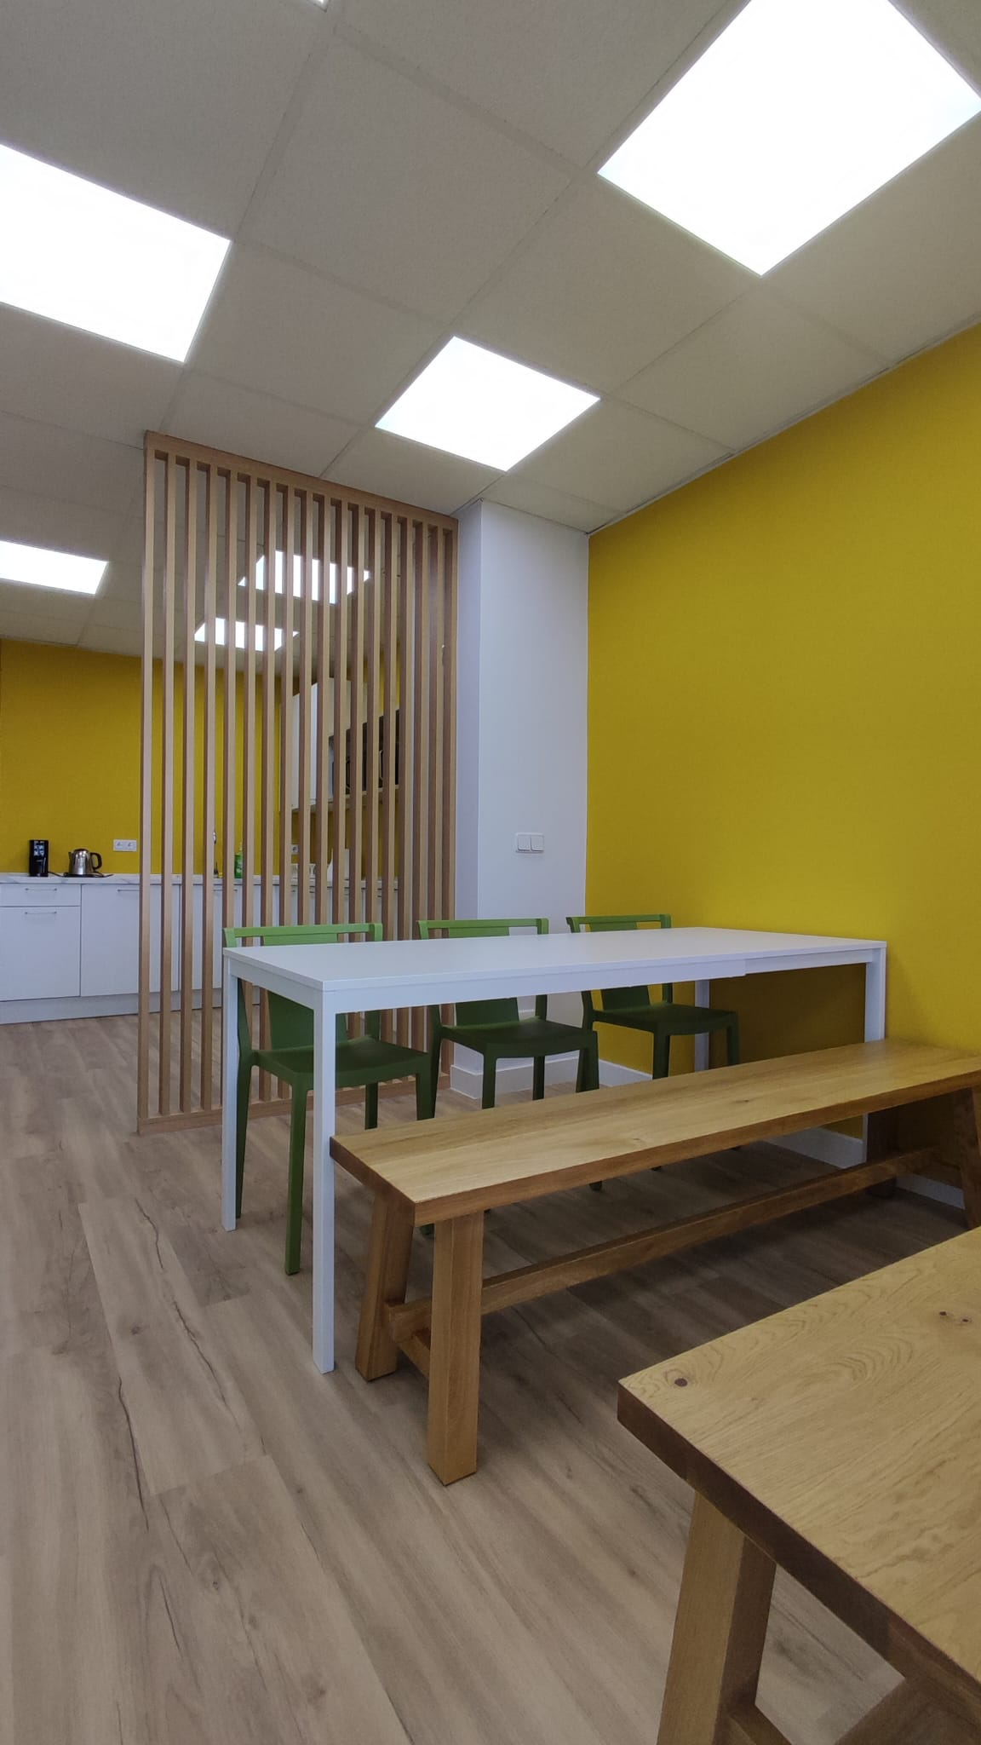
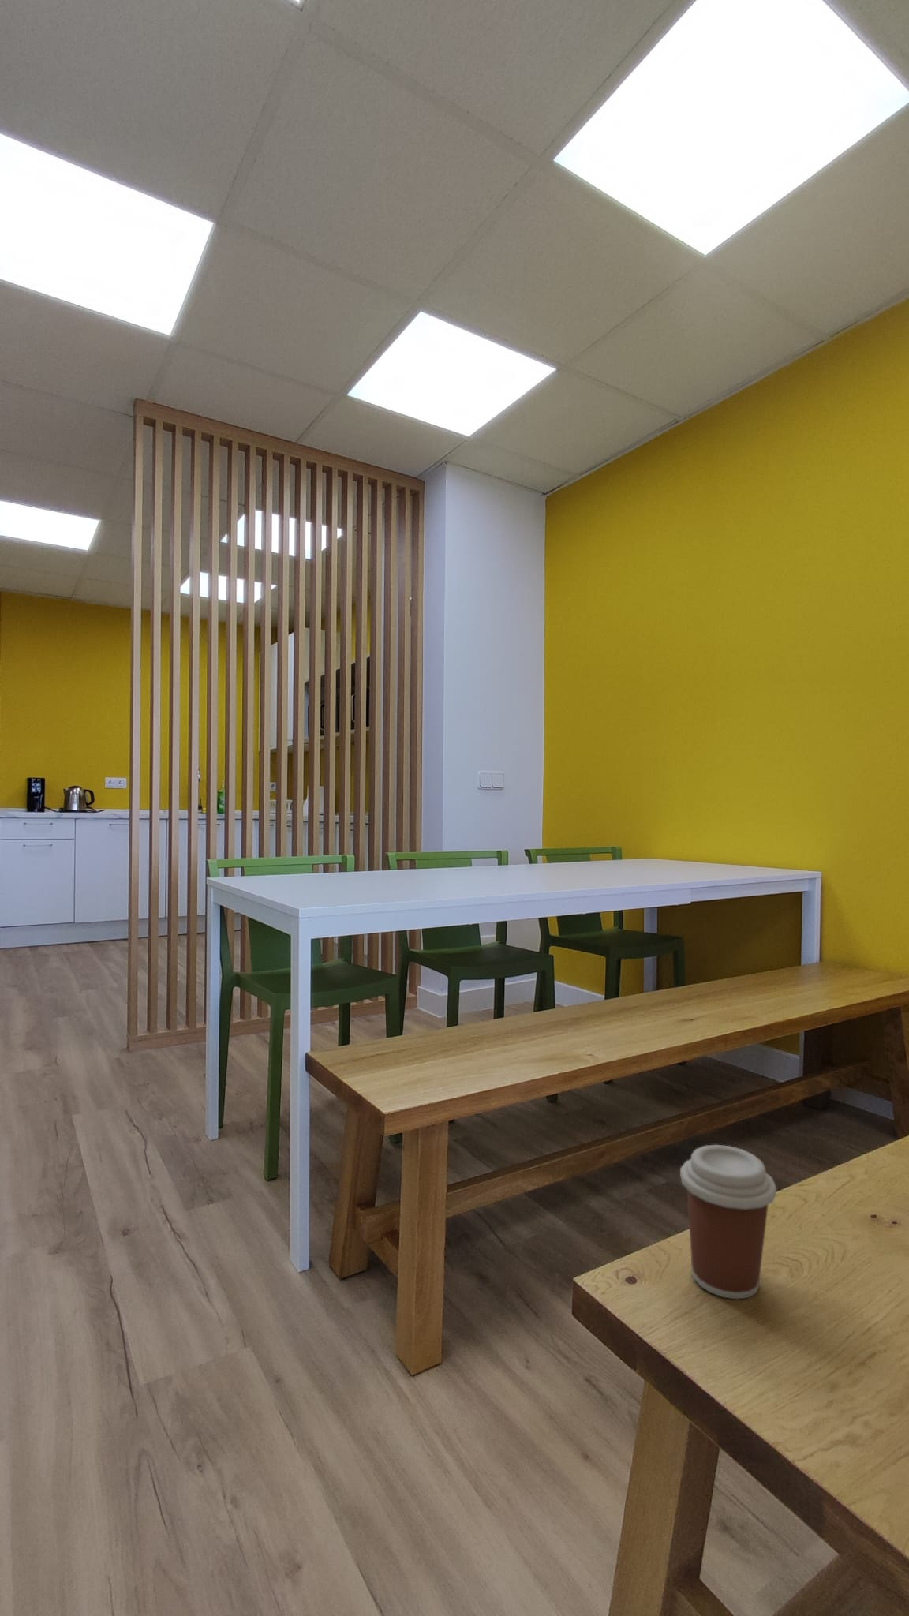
+ coffee cup (726, 1219)
